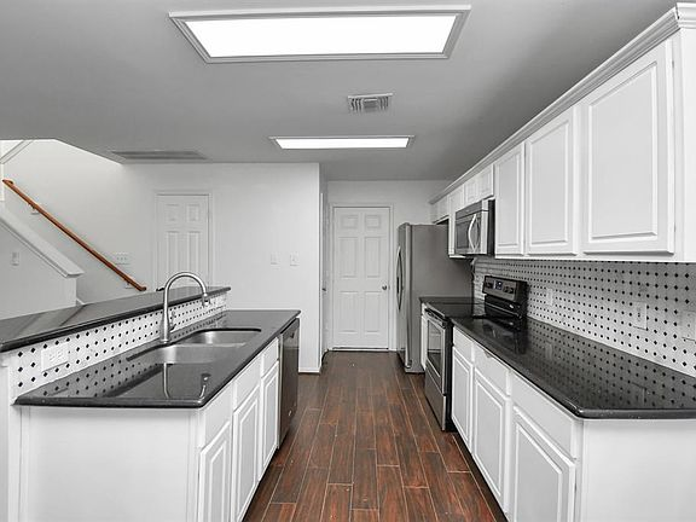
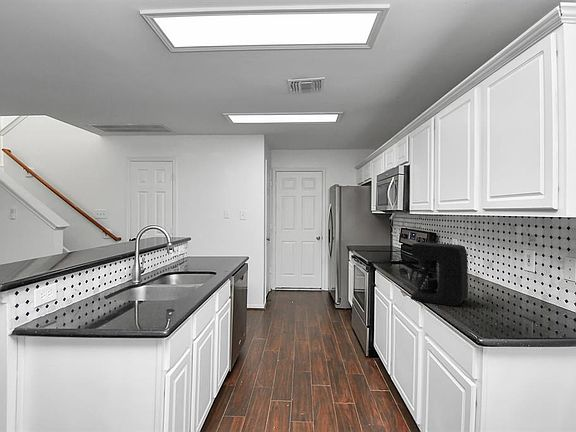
+ coffee maker (435, 271)
